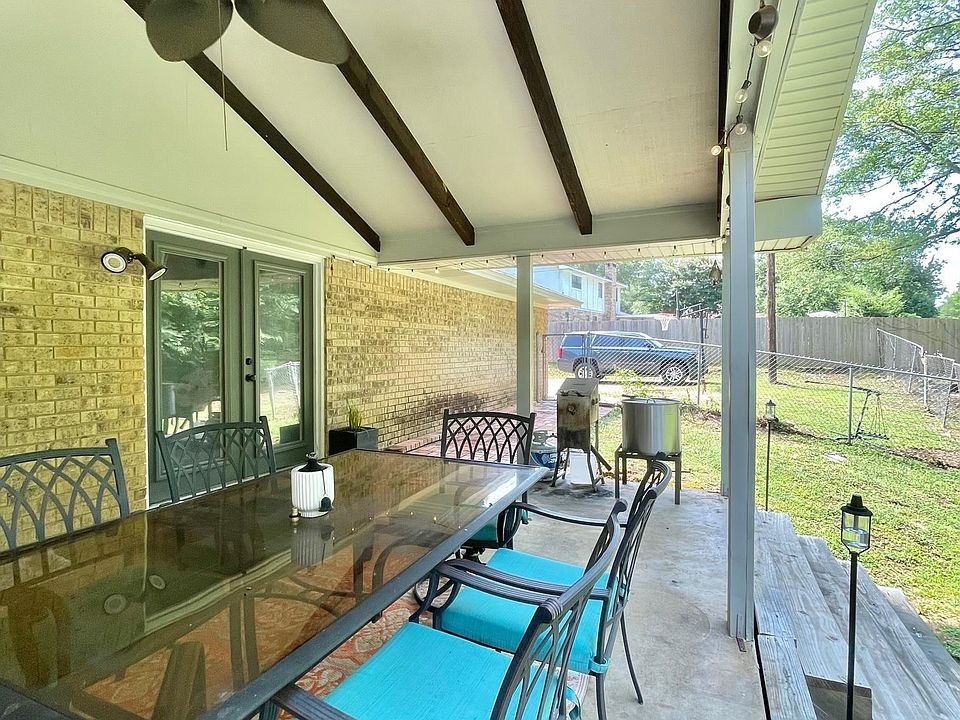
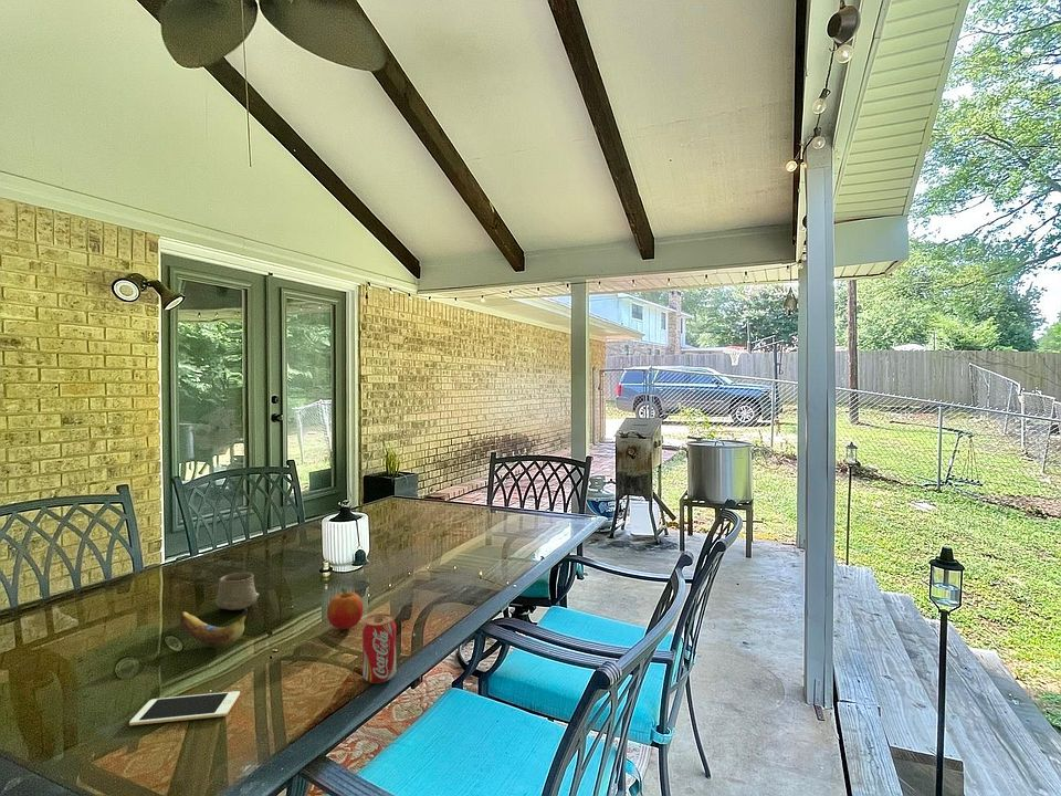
+ beverage can (379, 648)
+ cup (237, 591)
+ fruit (345, 607)
+ cell phone (187, 708)
+ banana (213, 626)
